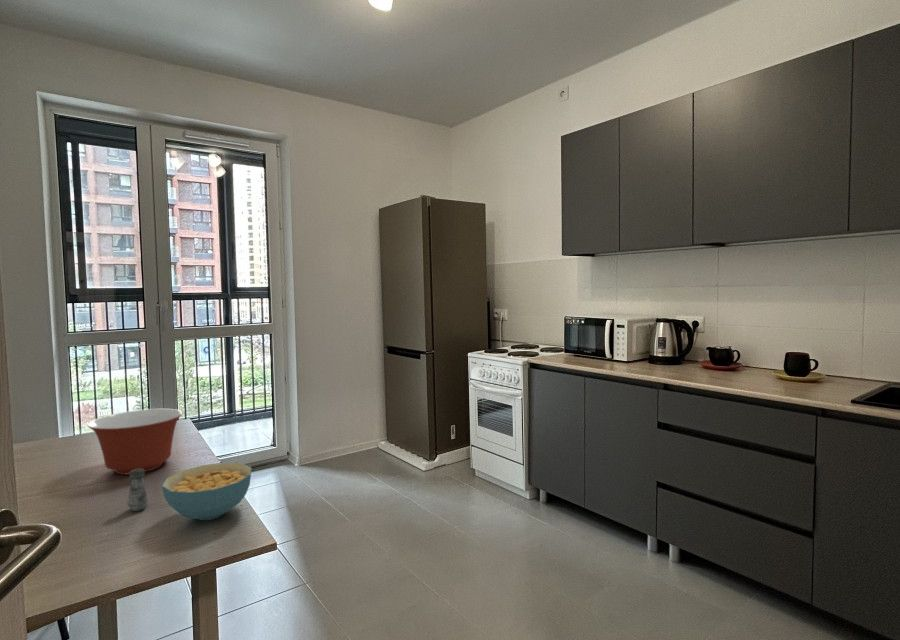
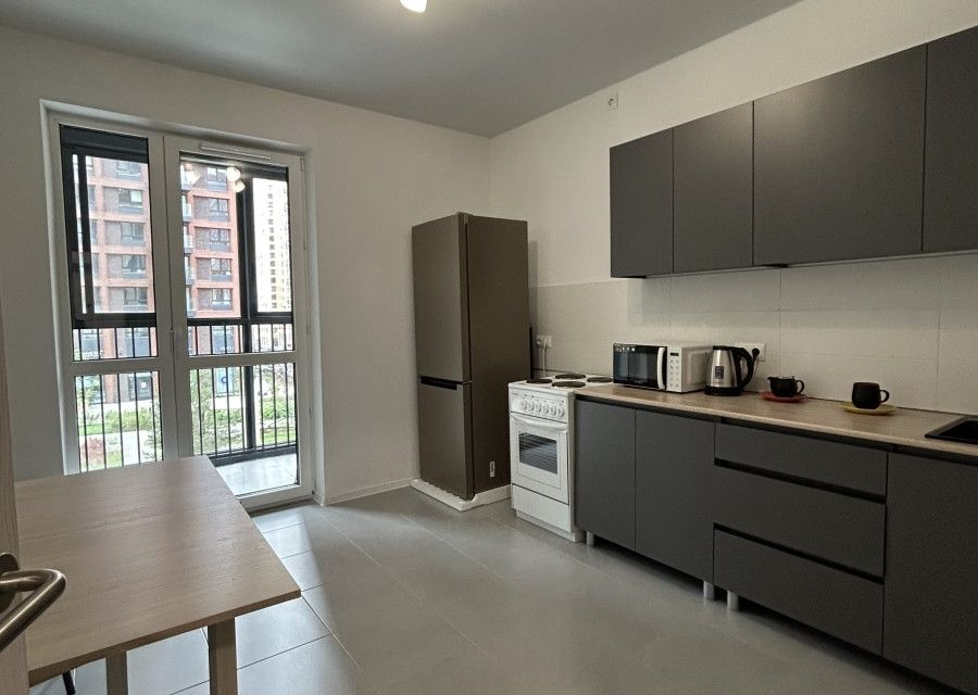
- mixing bowl (138, 442)
- salt shaker (137, 489)
- cereal bowl (209, 495)
